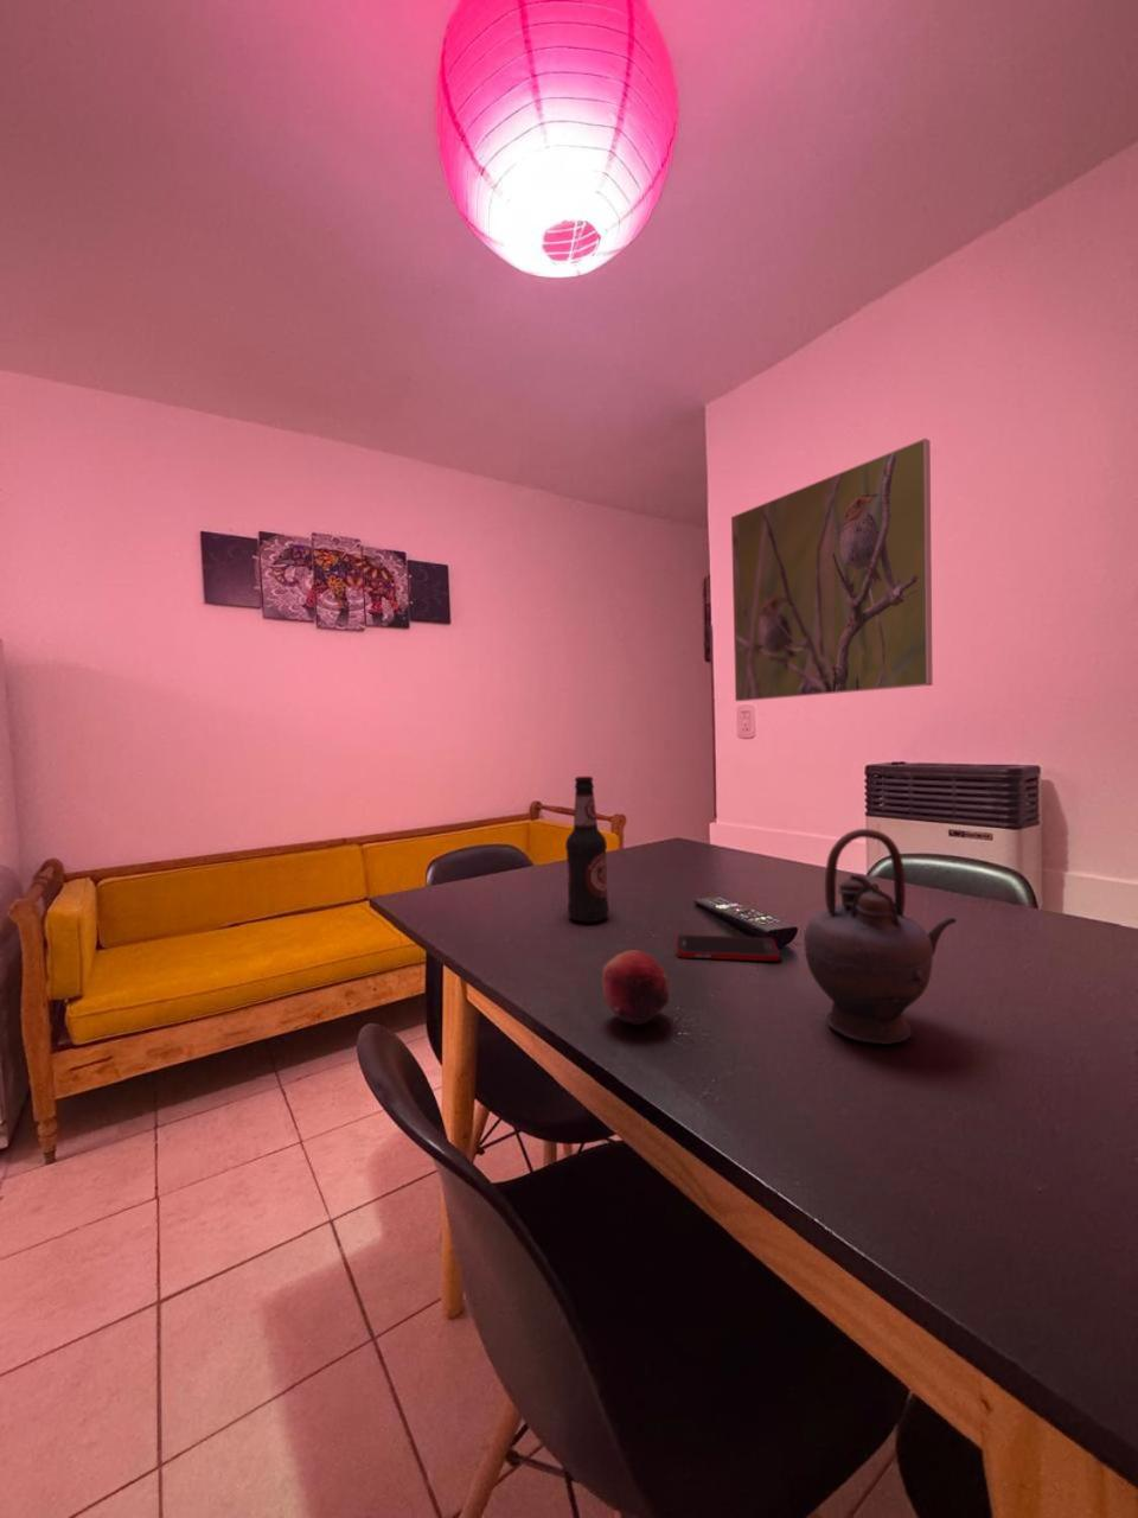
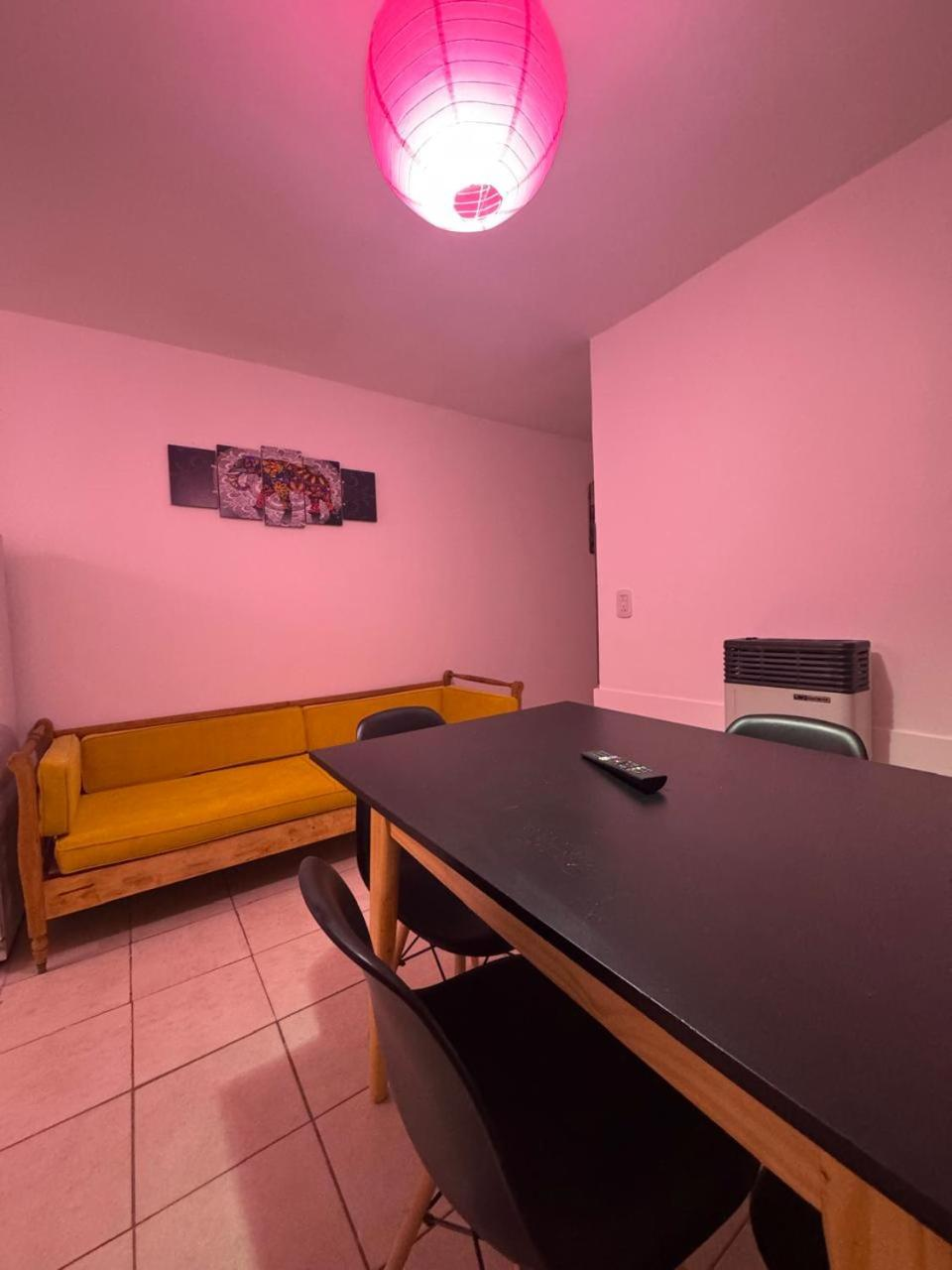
- teapot (880, 930)
- fruit (636, 987)
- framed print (818, 589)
- bottle (586, 846)
- cell phone (726, 948)
